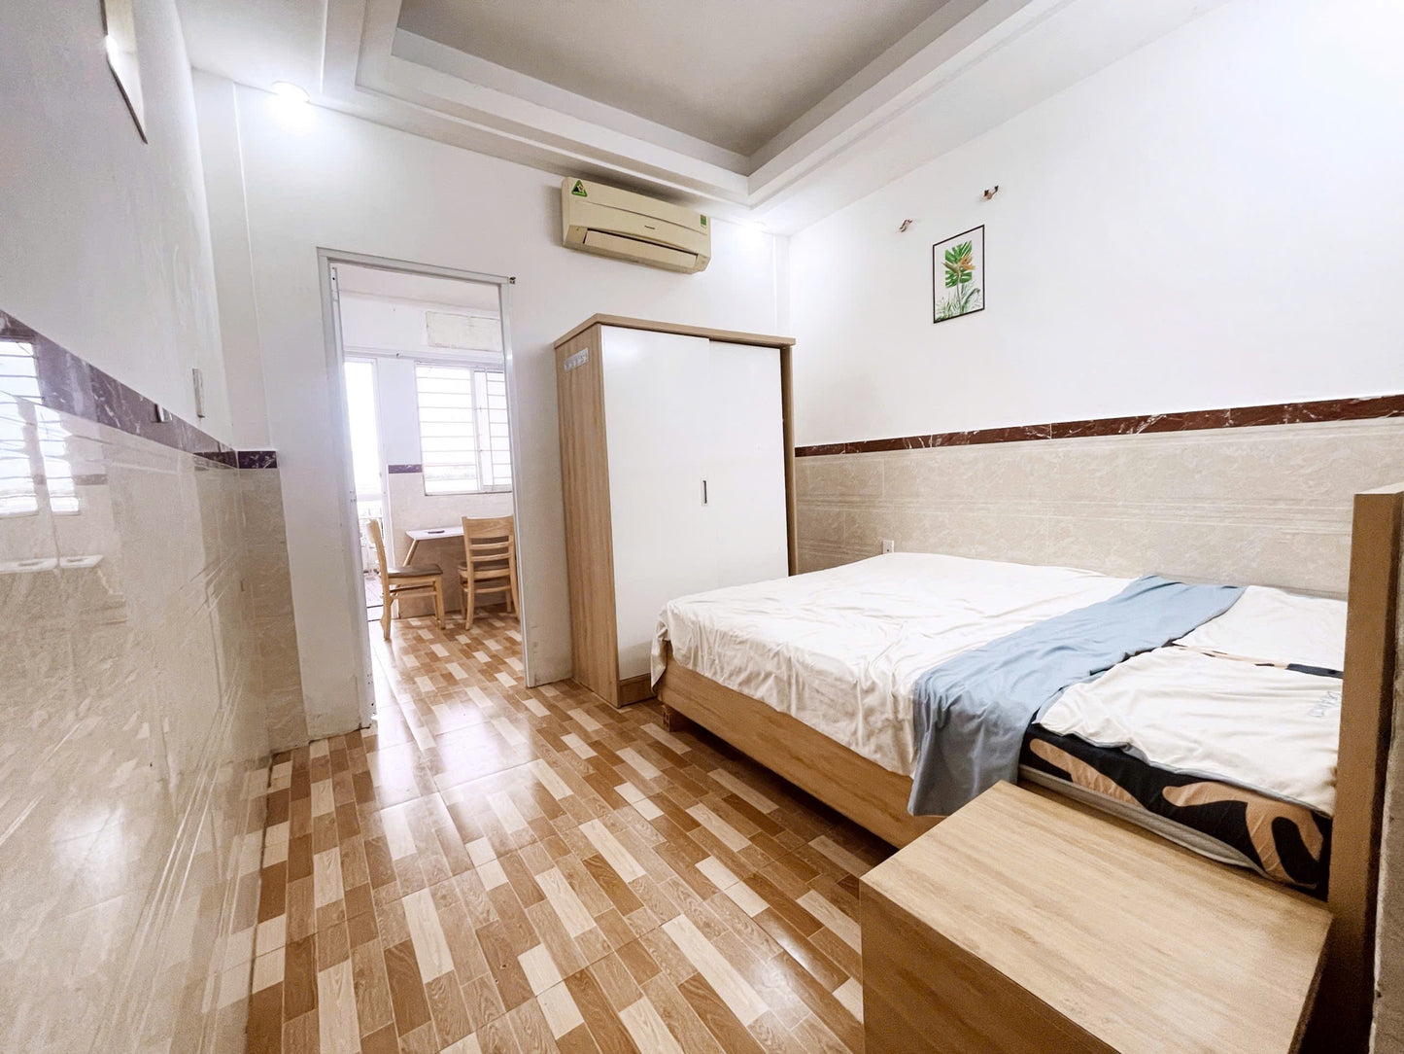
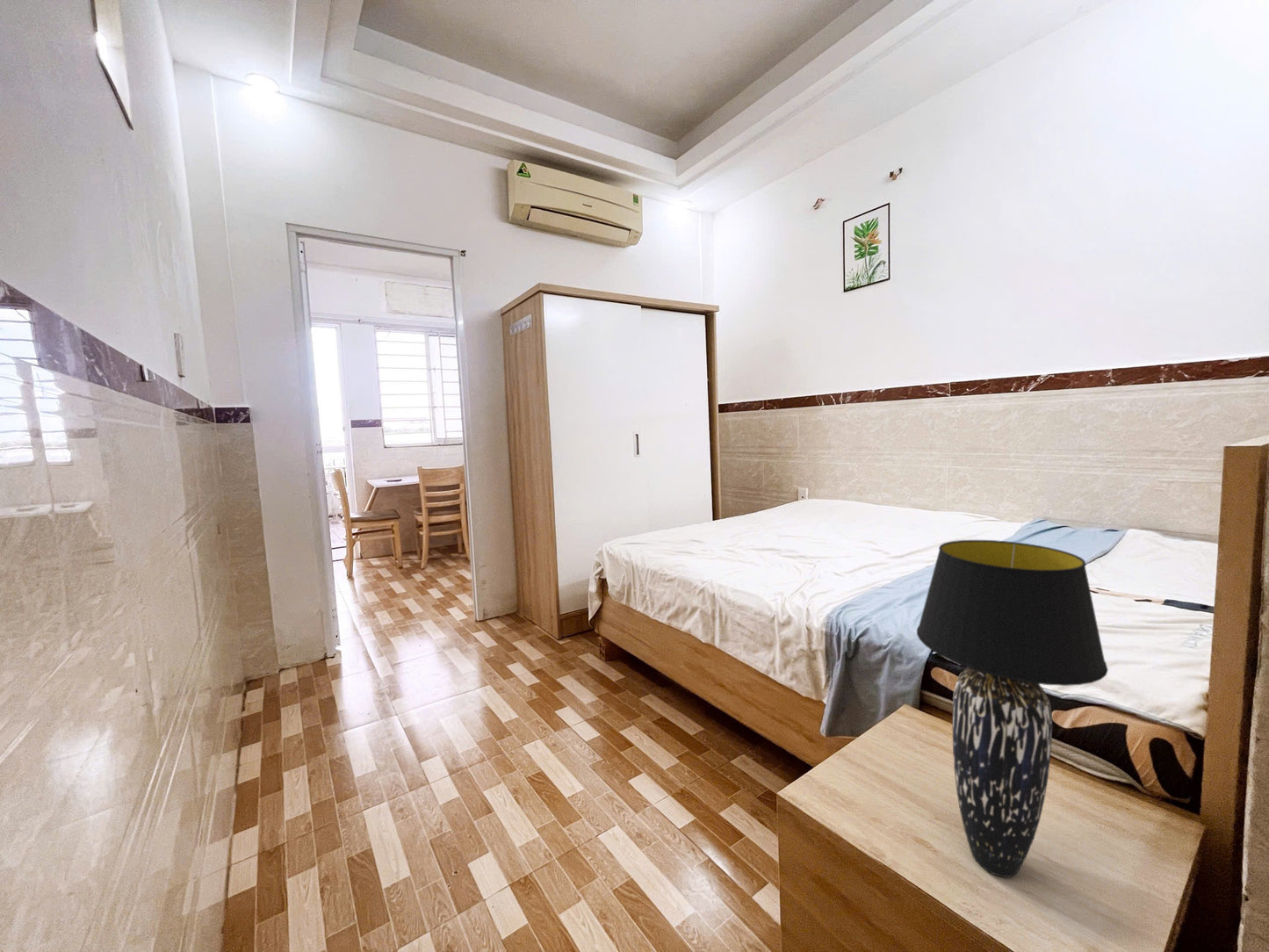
+ table lamp (999, 712)
